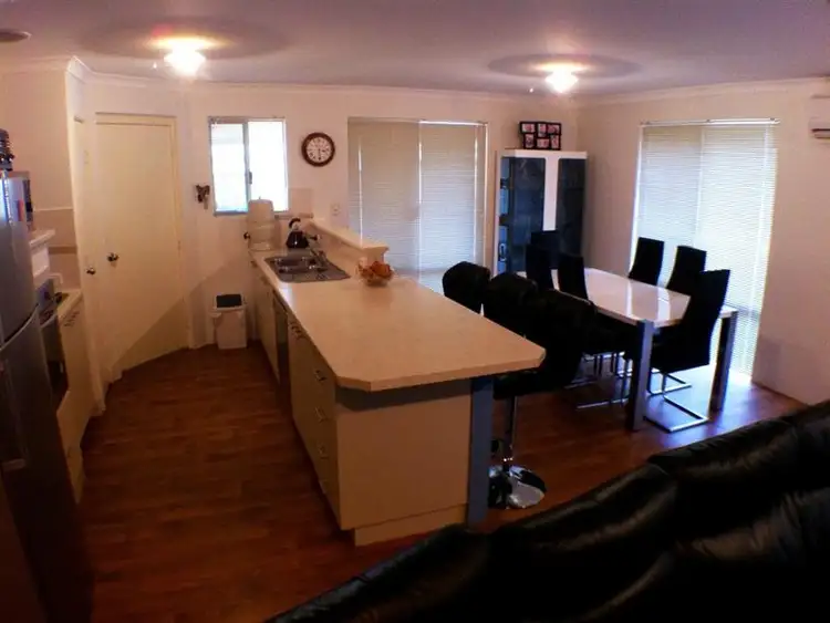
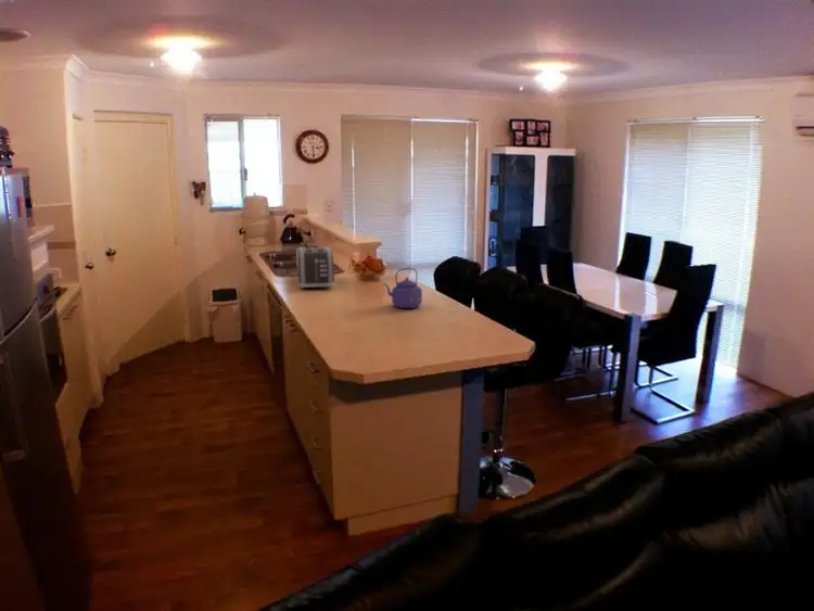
+ toaster (315, 265)
+ kettle (402, 287)
